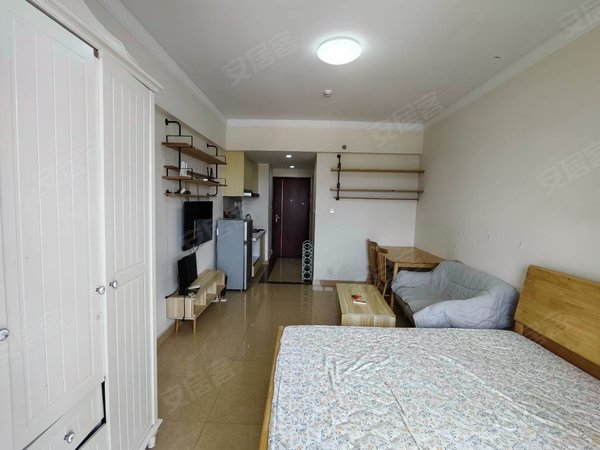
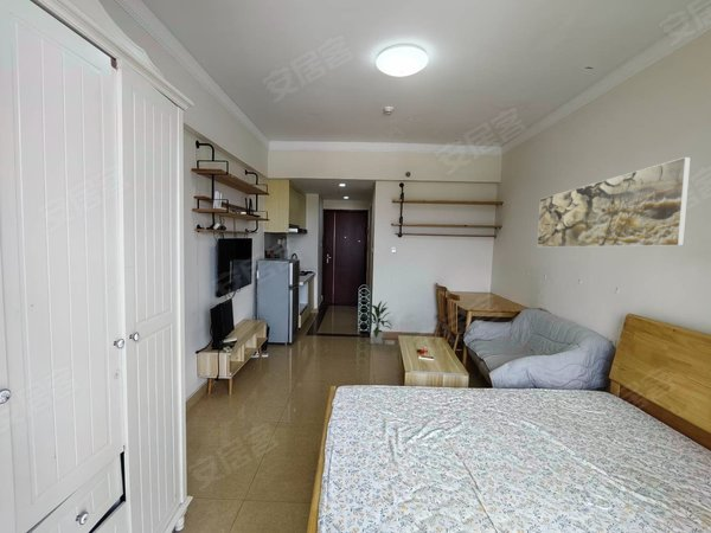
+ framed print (591, 214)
+ indoor plant (377, 321)
